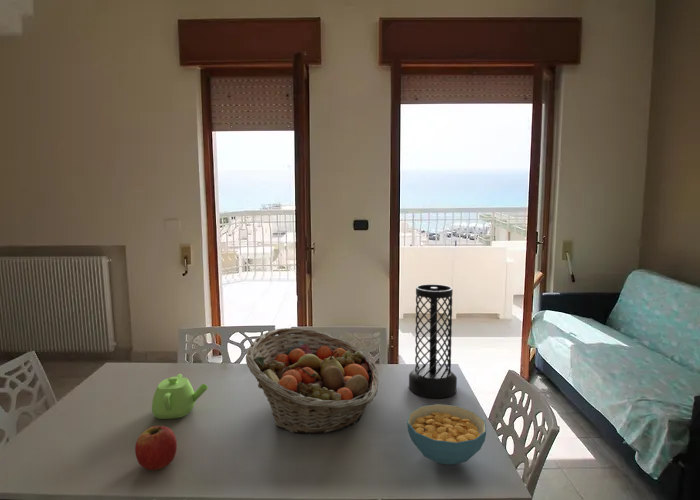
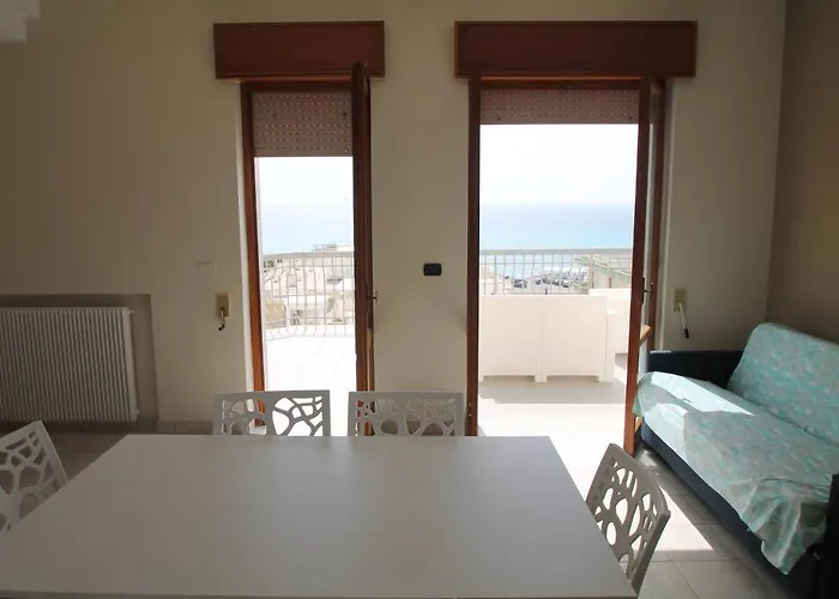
- apple (156, 445)
- cereal bowl (445, 439)
- vase (433, 338)
- teapot (180, 394)
- fruit basket (315, 374)
